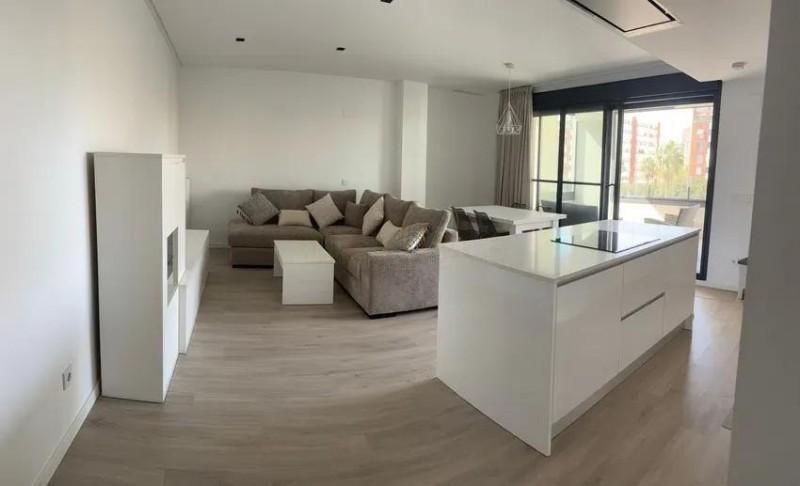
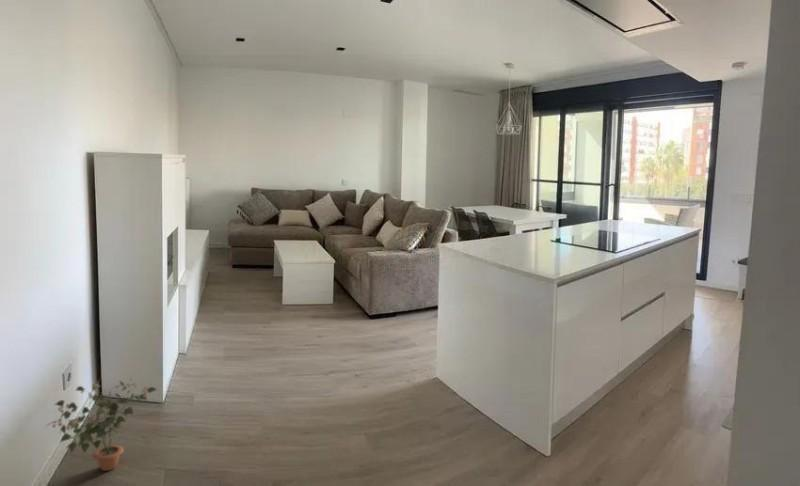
+ potted plant (105, 426)
